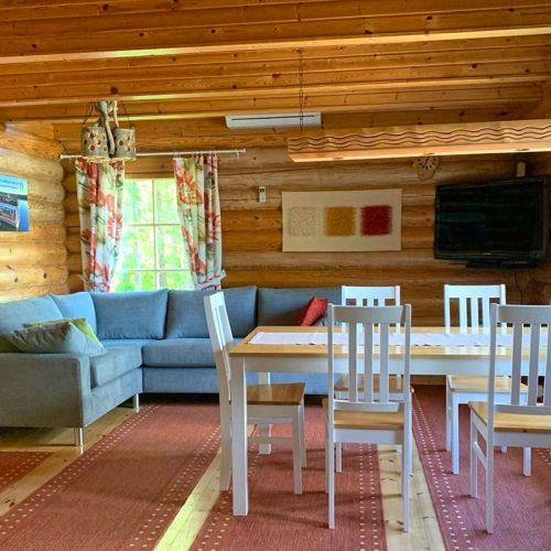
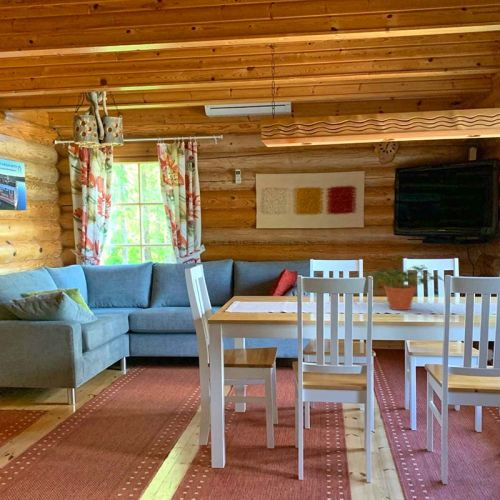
+ potted plant (394, 285)
